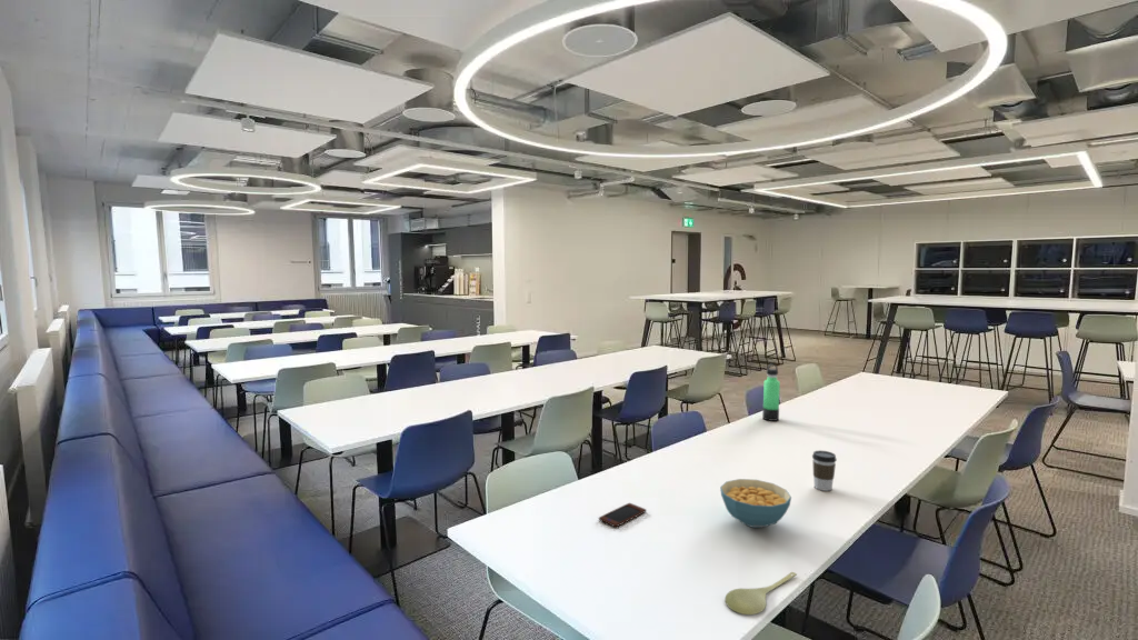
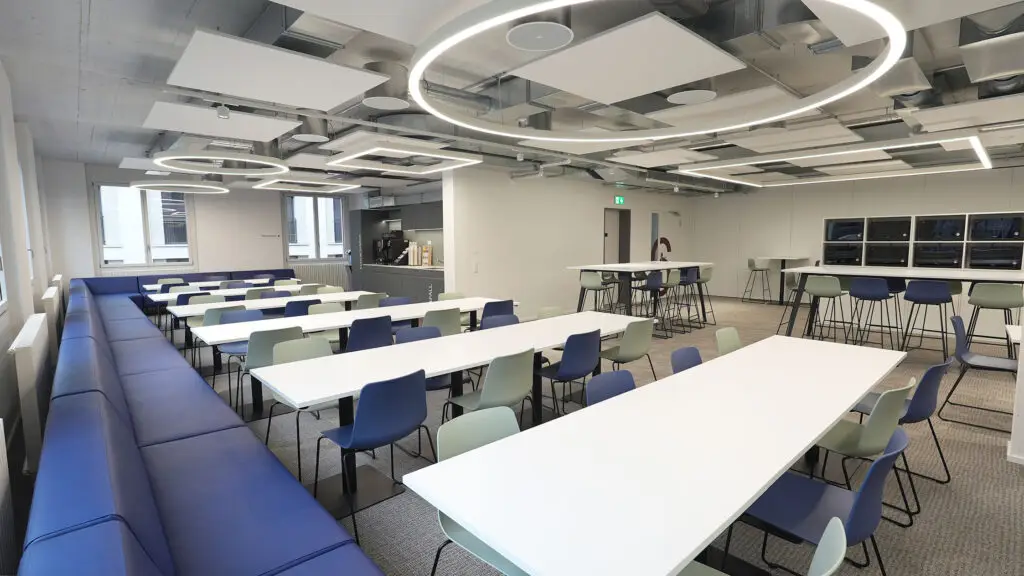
- thermos bottle (771, 391)
- cereal bowl (753, 507)
- spoon (765, 589)
- coffee cup (823, 470)
- smartphone (622, 514)
